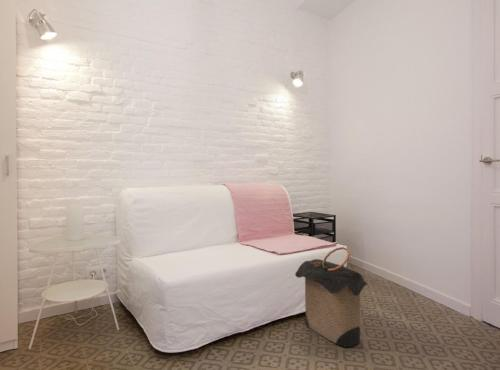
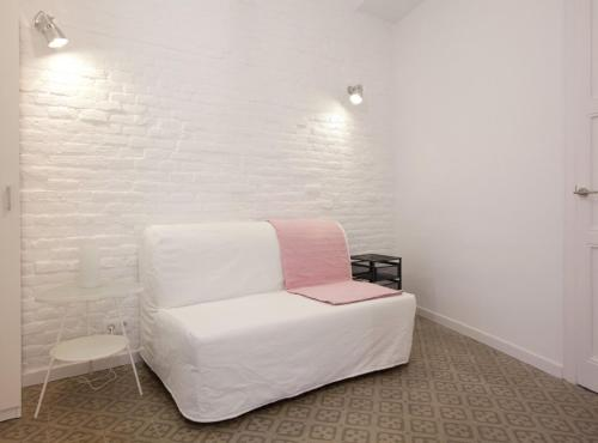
- laundry hamper (328, 289)
